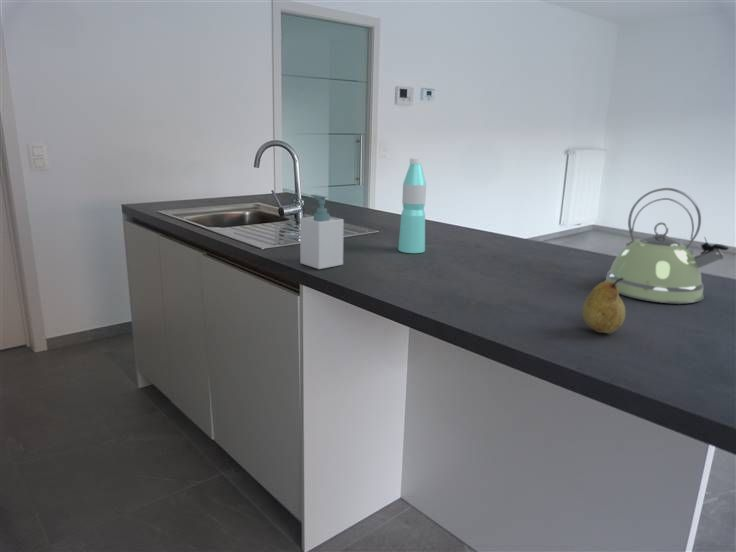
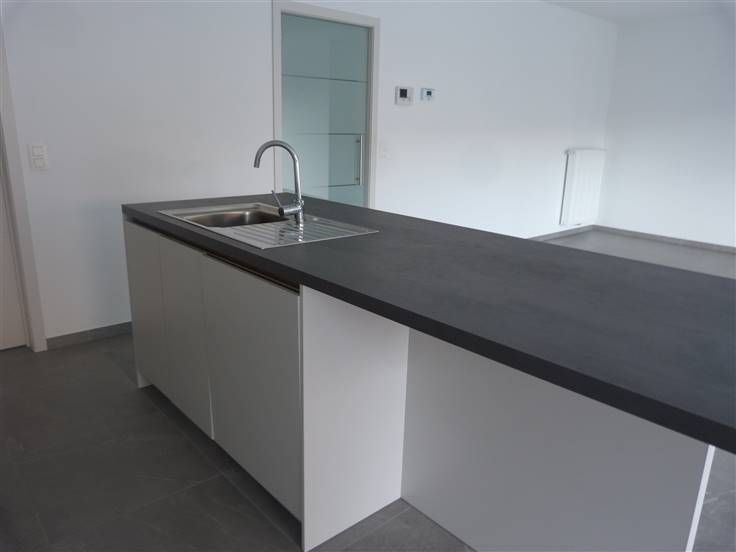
- soap bottle (321, 230)
- fruit (604, 303)
- kettle (667, 240)
- water bottle (413, 205)
